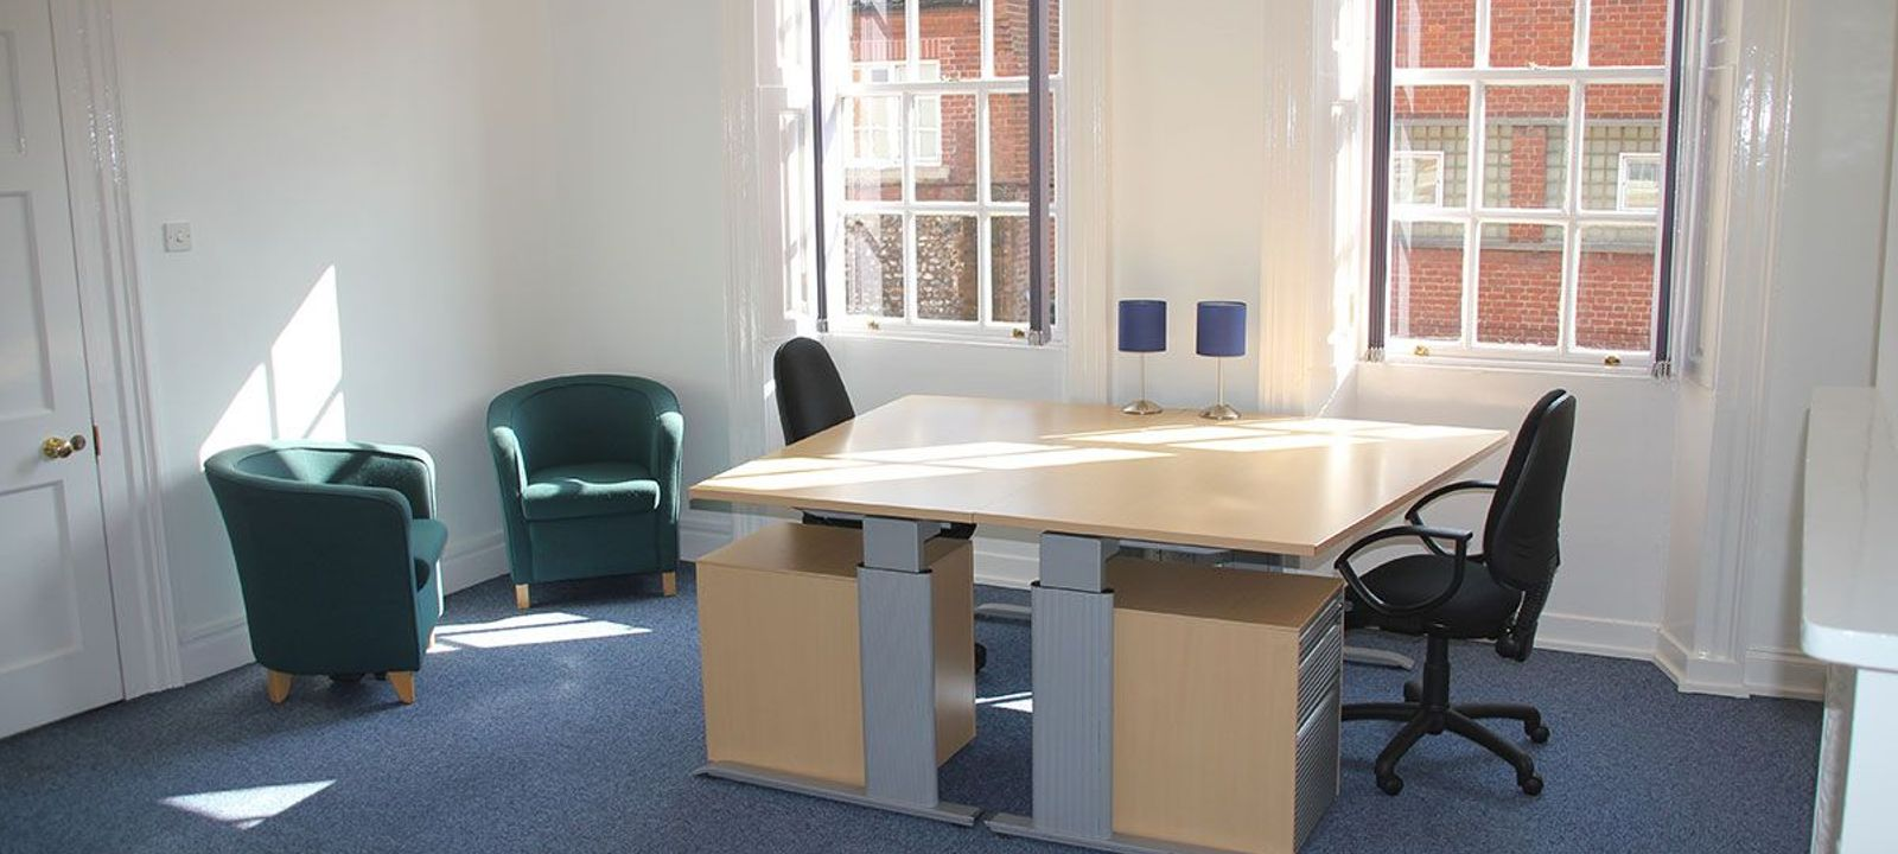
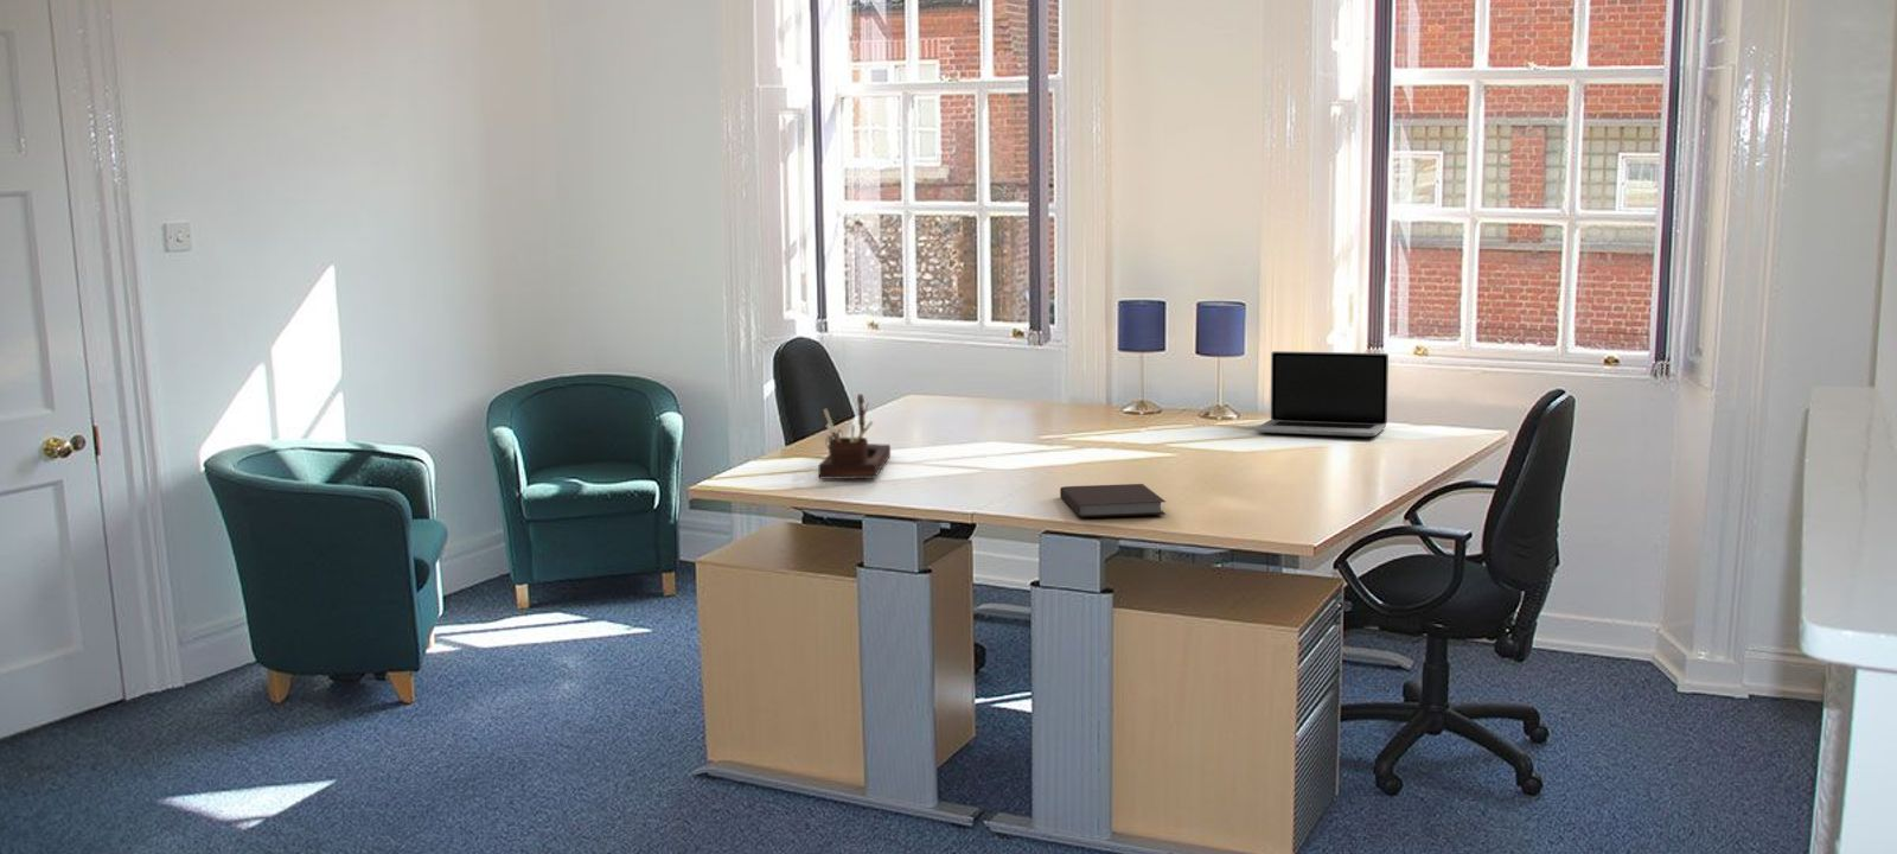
+ desk organizer (853, 434)
+ laptop (1321, 393)
+ notebook (1111, 500)
